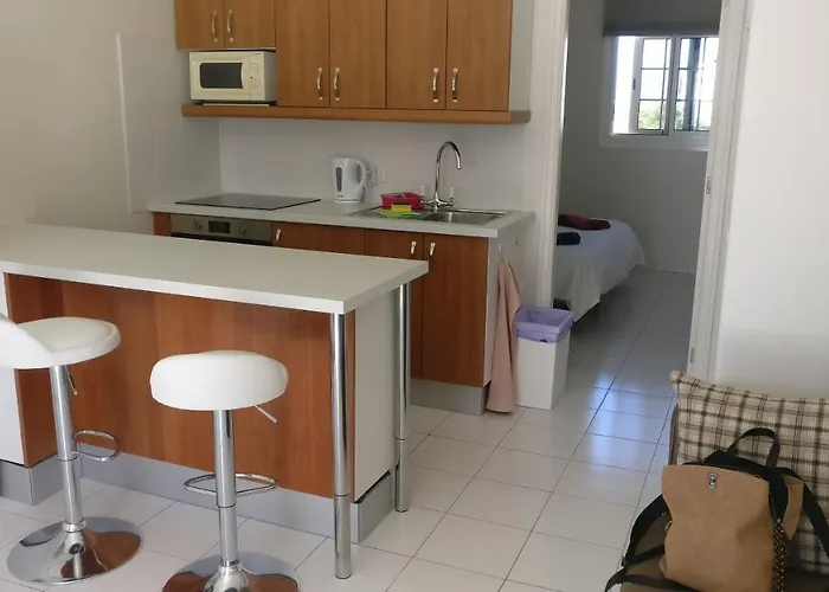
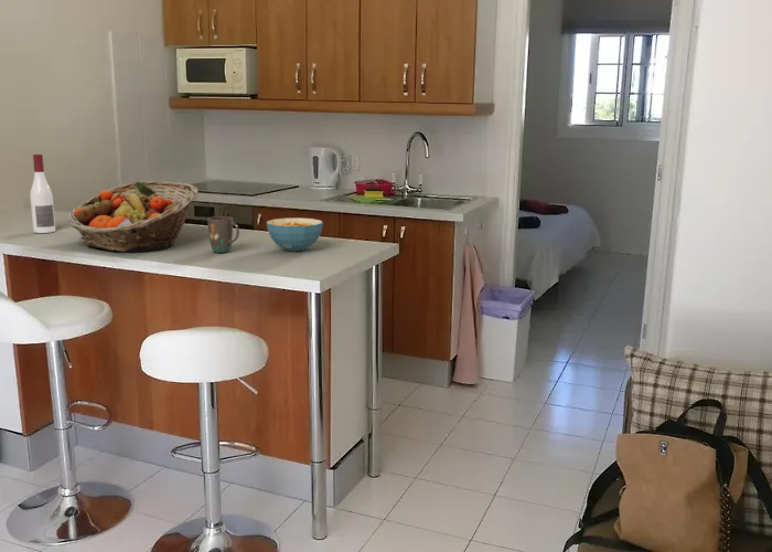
+ alcohol (41, 193)
+ fruit basket (133, 214)
+ mug (224, 235)
+ cereal bowl (294, 235)
